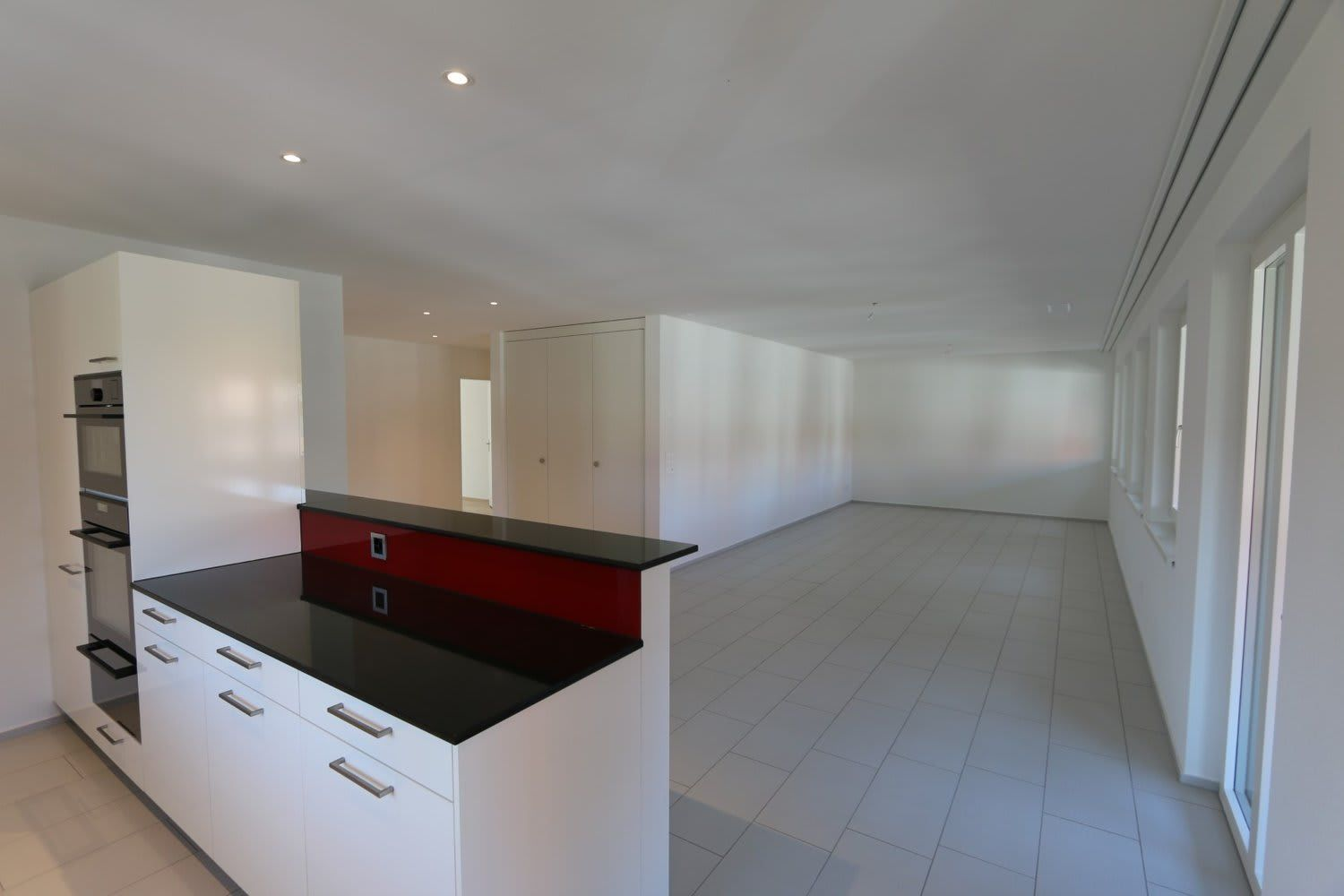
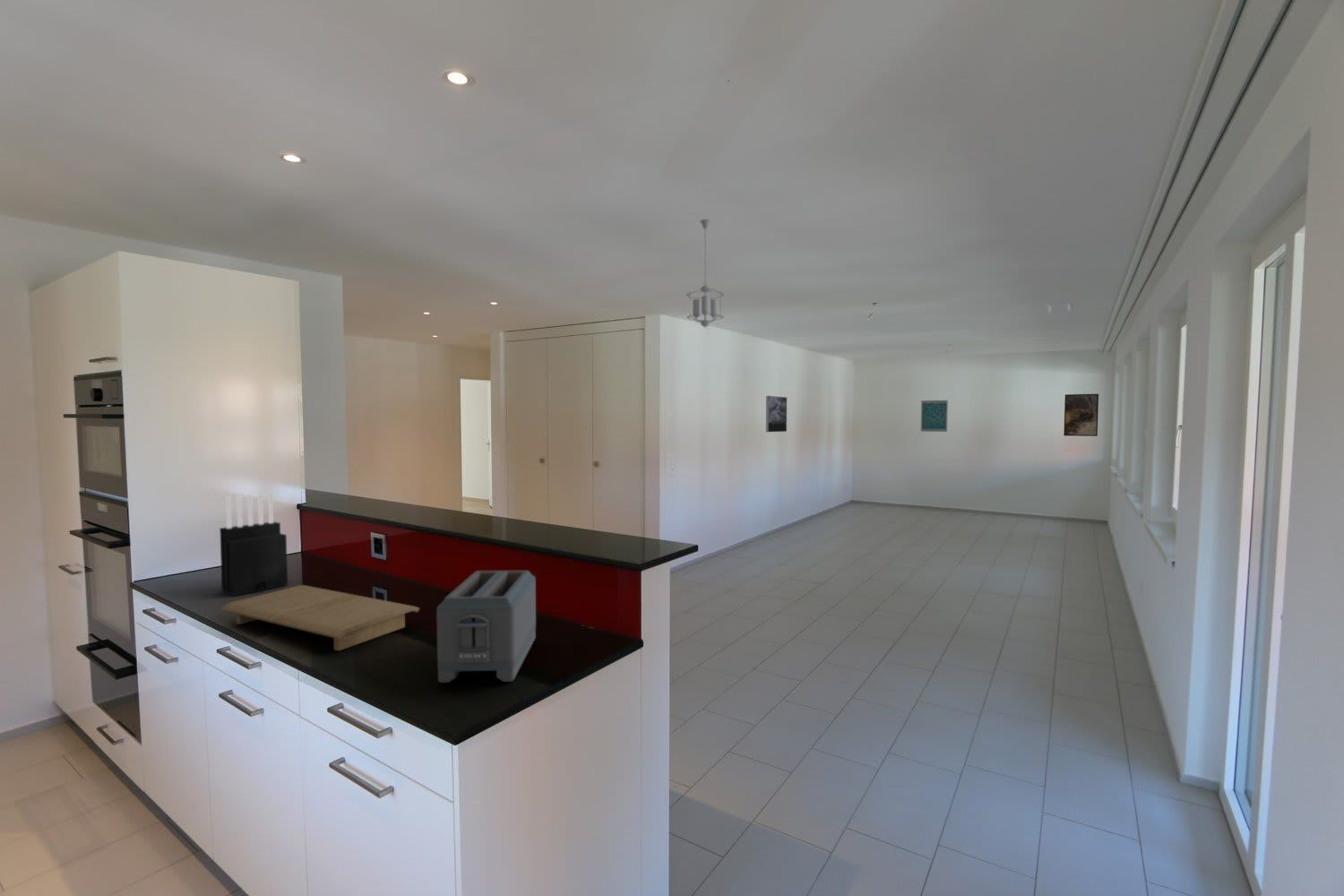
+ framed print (776, 414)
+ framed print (1081, 415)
+ pendant light (704, 274)
+ wall art (934, 416)
+ cutting board (321, 614)
+ knife block (254, 541)
+ toaster (488, 623)
